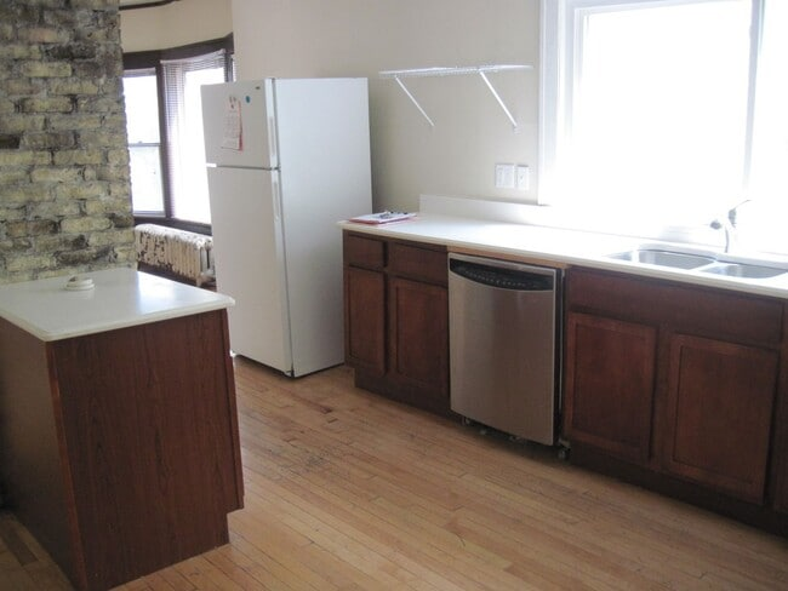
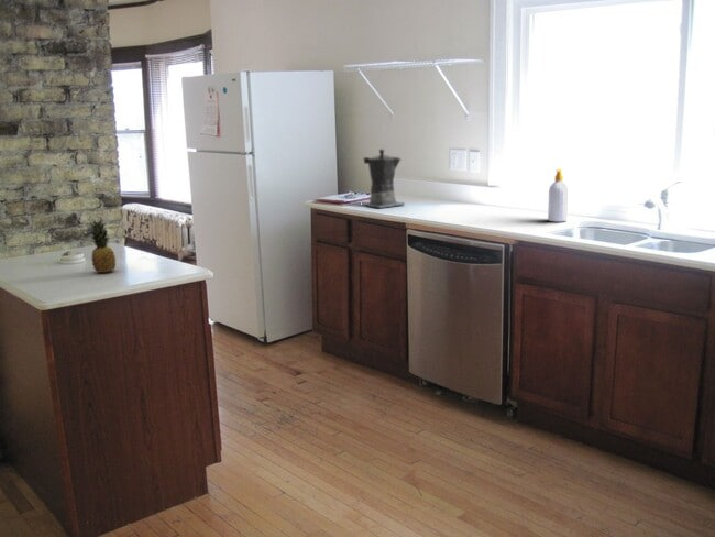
+ fruit (102, 244)
+ soap bottle (558, 195)
+ coffee maker (382, 177)
